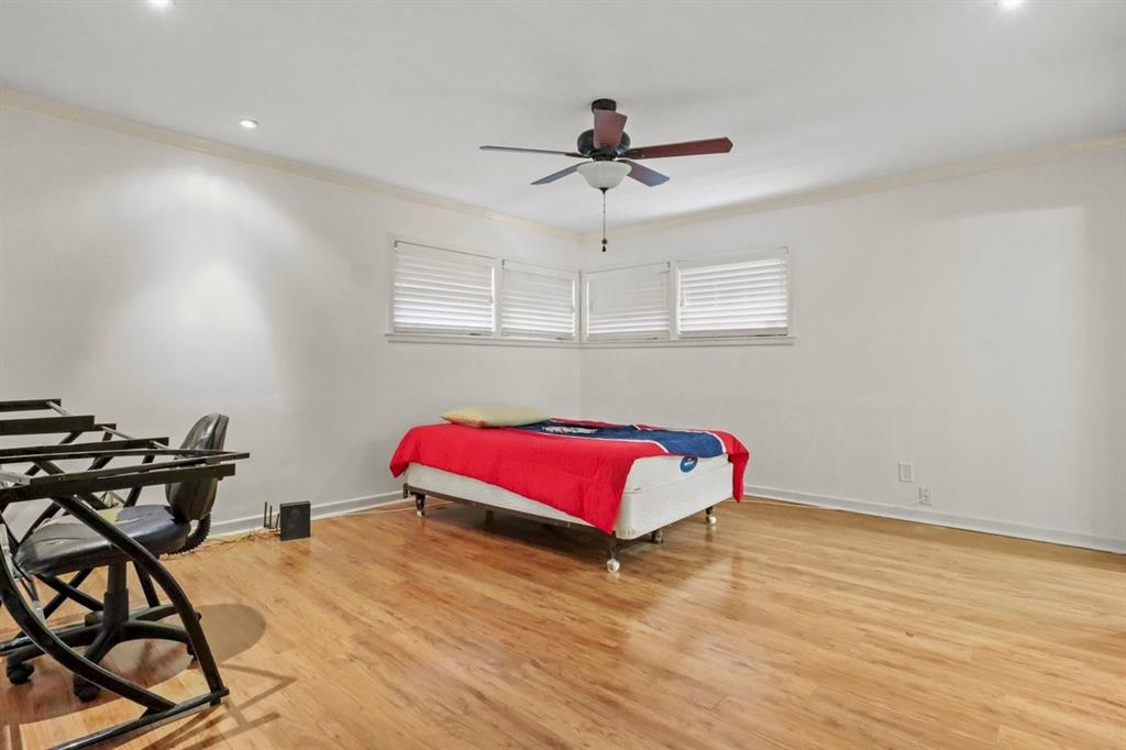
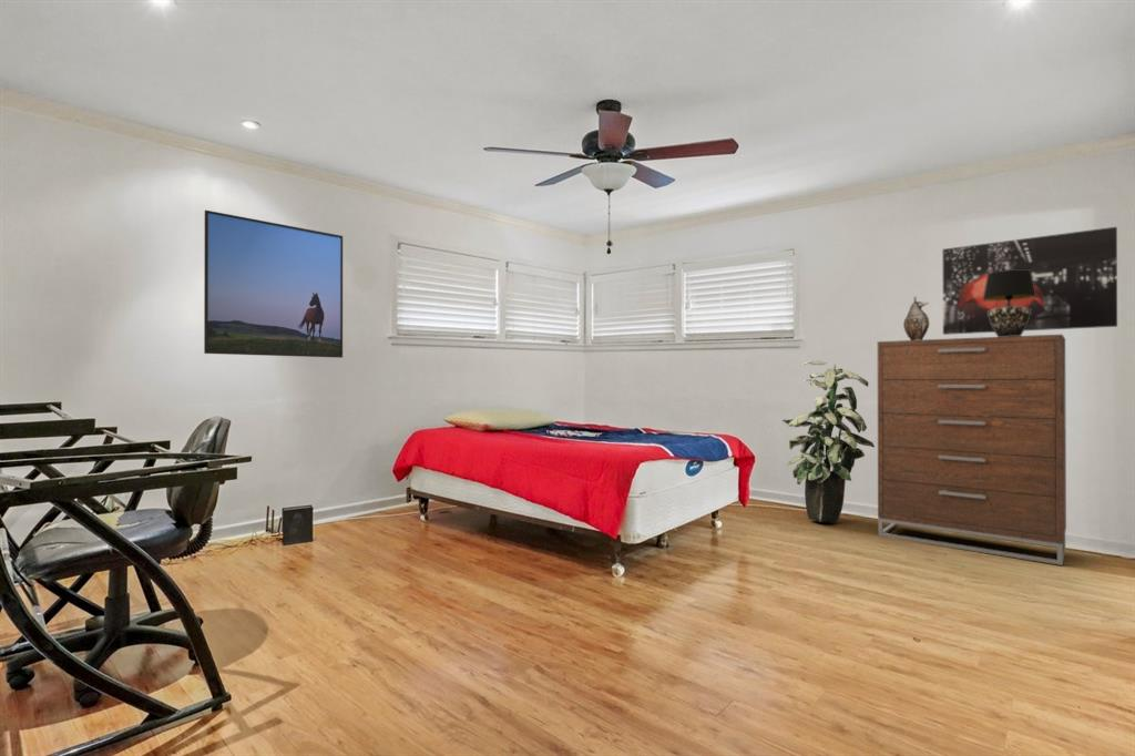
+ dresser (968, 440)
+ decorative vase (916, 318)
+ wall art (1033, 282)
+ table lamp (1009, 304)
+ indoor plant (824, 440)
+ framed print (278, 289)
